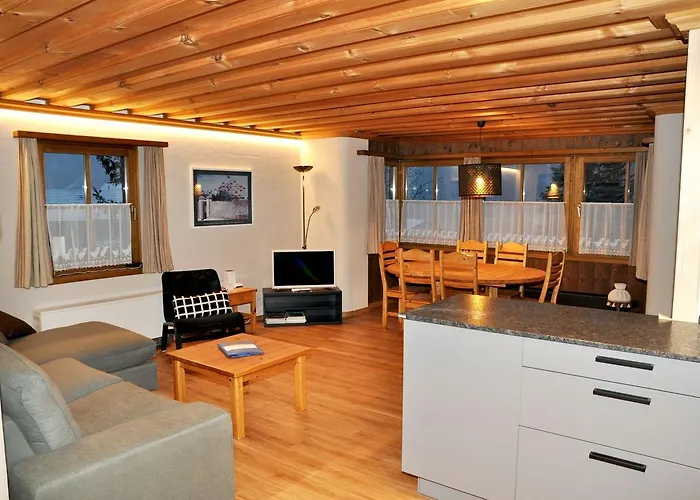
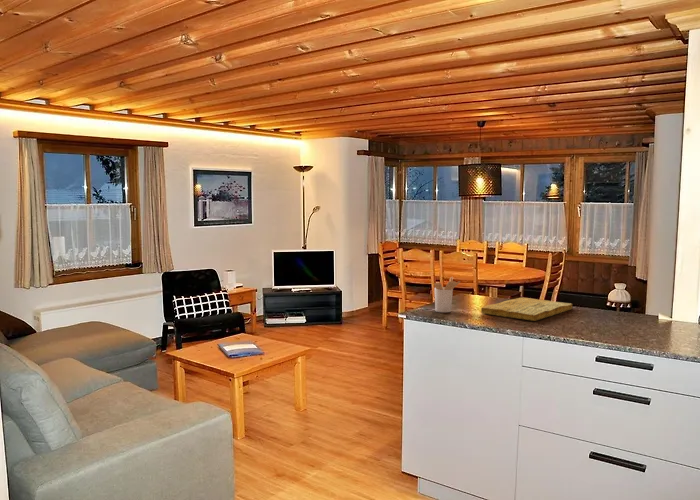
+ cutting board (527, 307)
+ utensil holder (446, 294)
